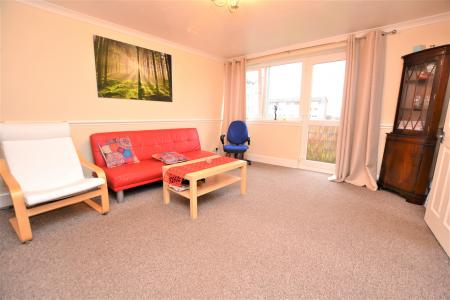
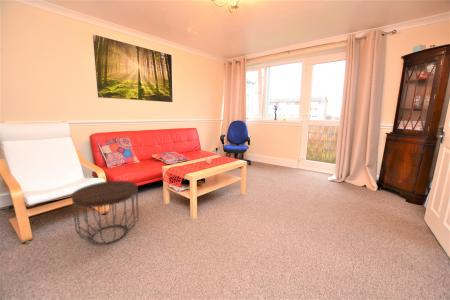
+ side table (105, 212)
